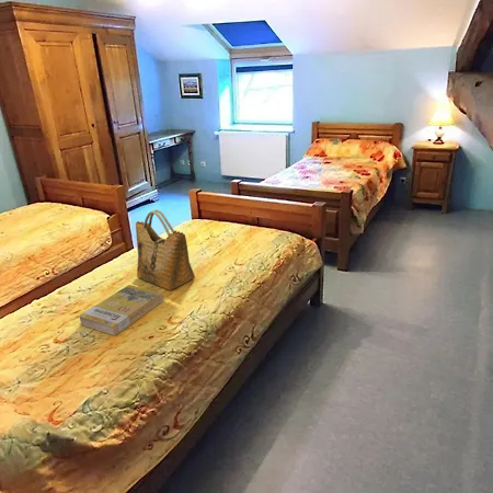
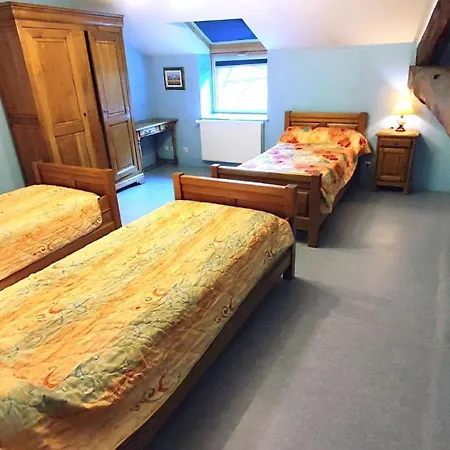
- grocery bag (161, 245)
- book (123, 308)
